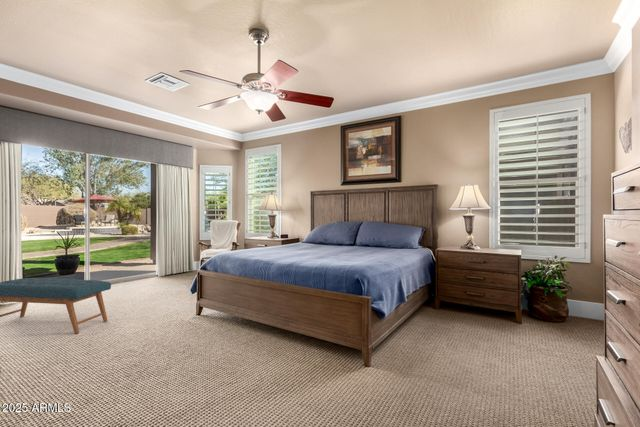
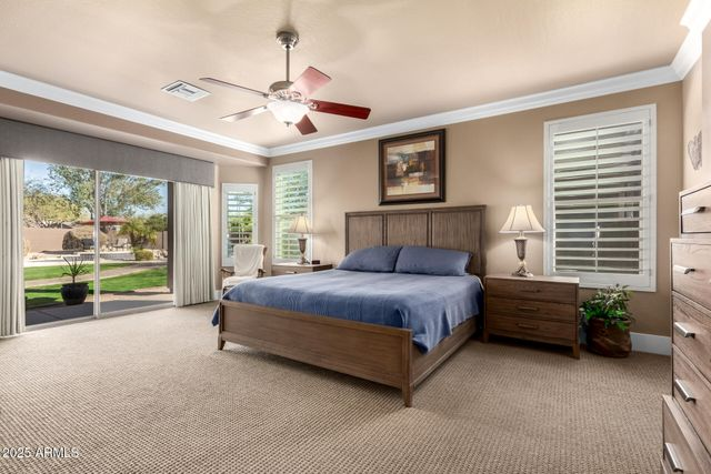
- bench (47, 302)
